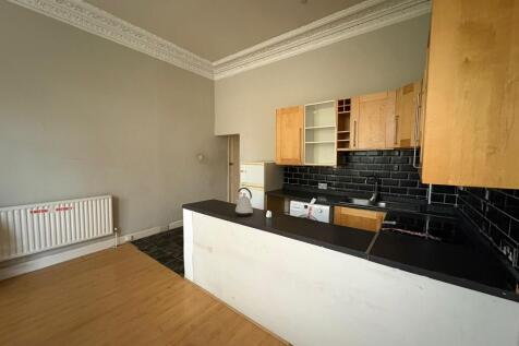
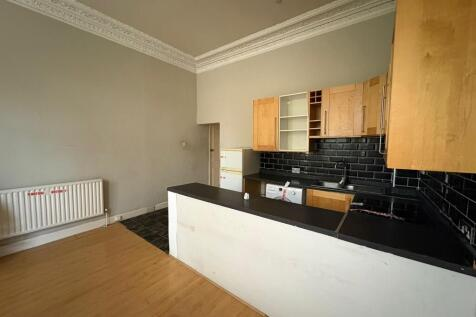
- kettle (243, 201)
